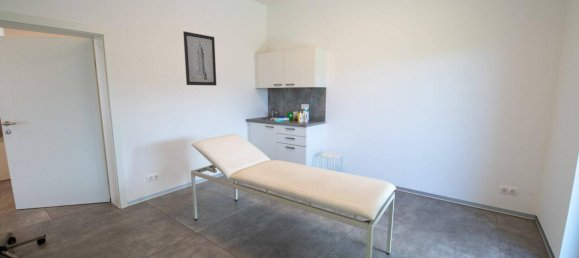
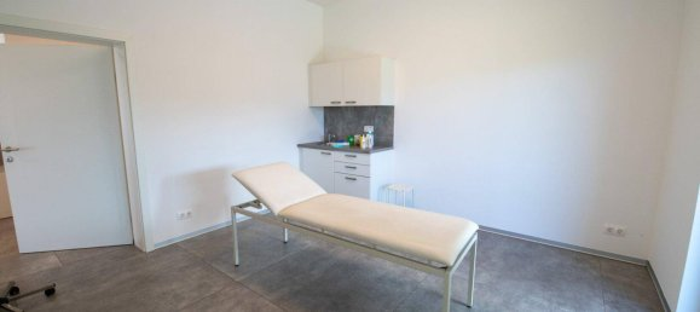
- wall art (200, 60)
